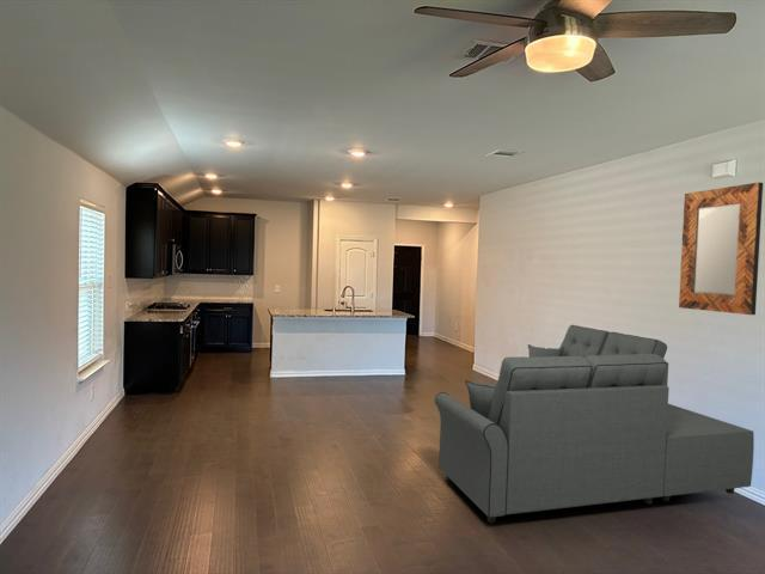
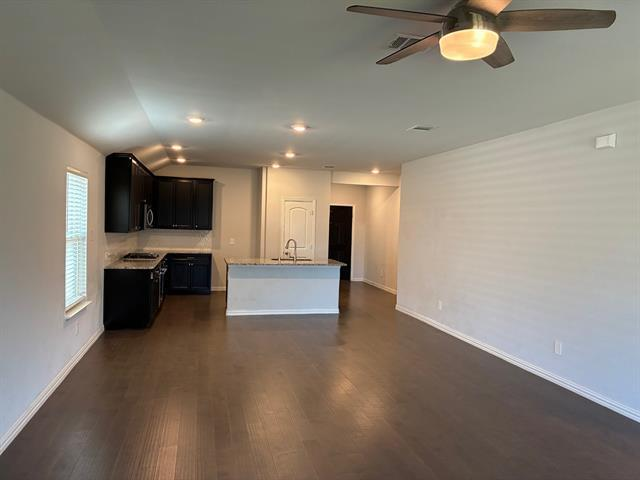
- home mirror (717, 250)
- sofa (538, 395)
